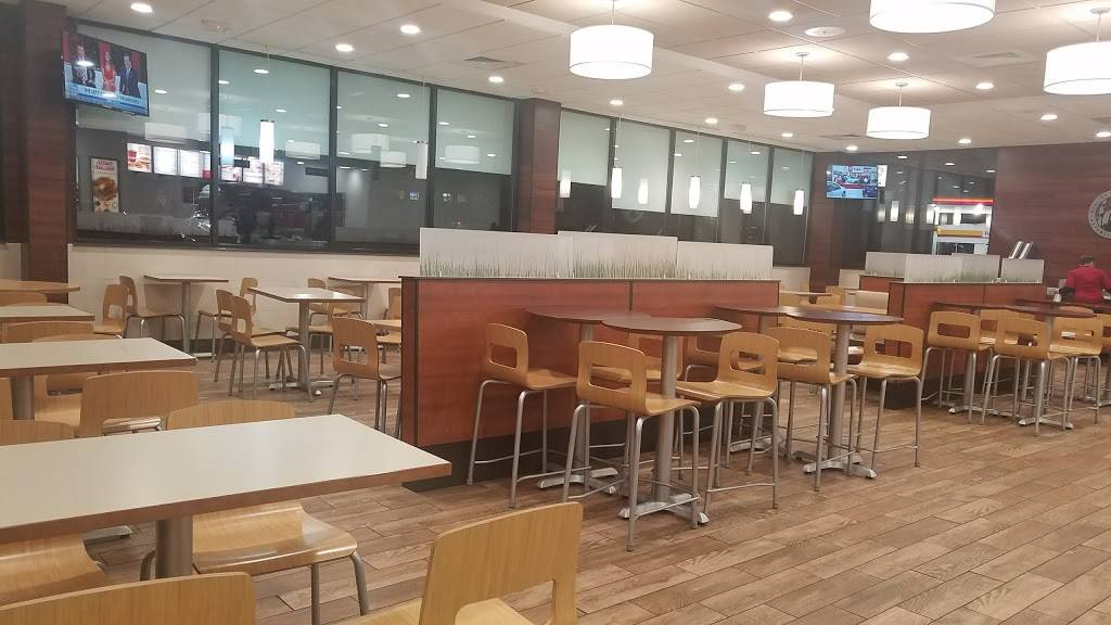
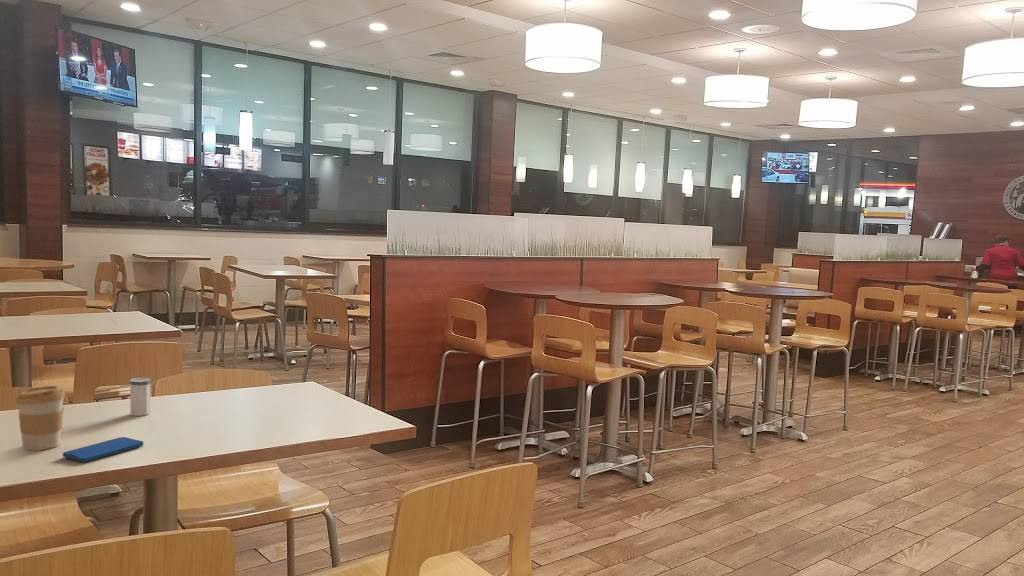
+ coffee cup (41, 416)
+ smartphone (104, 448)
+ salt shaker (140, 396)
